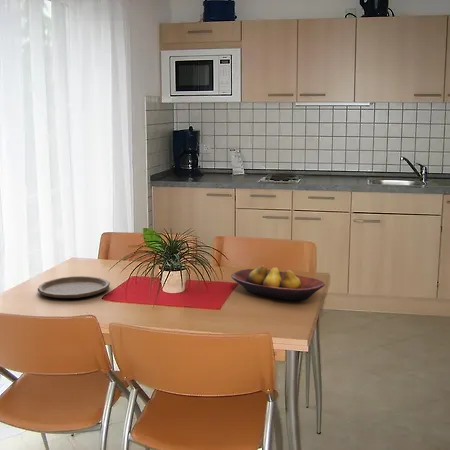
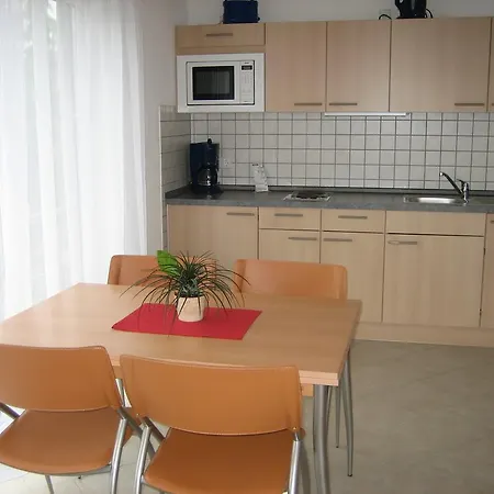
- plate (74, 287)
- fruit bowl (276, 280)
